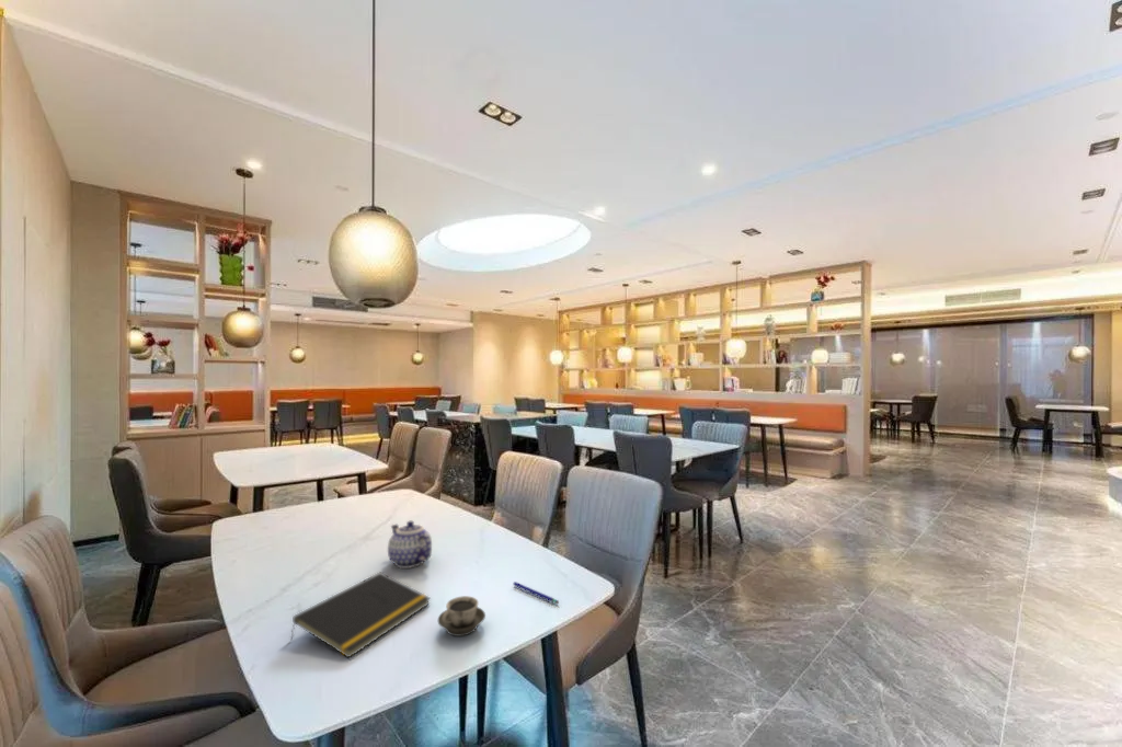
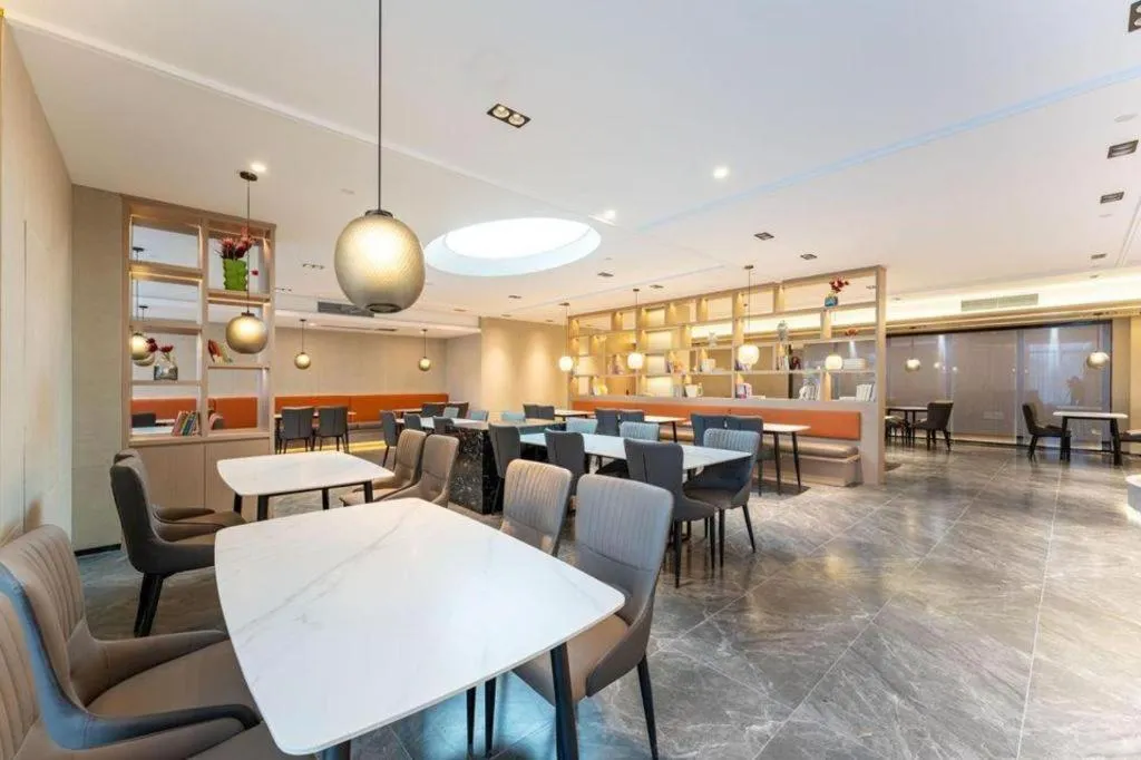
- notepad (366, 609)
- teapot (410, 541)
- cup (461, 616)
- pen (535, 591)
